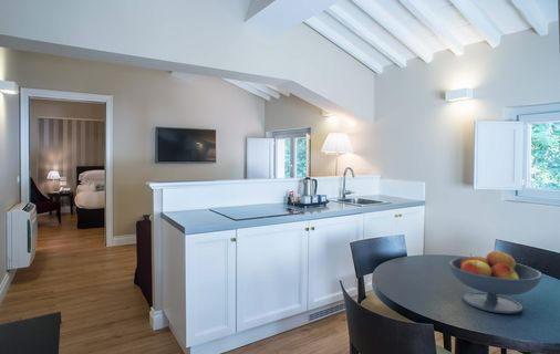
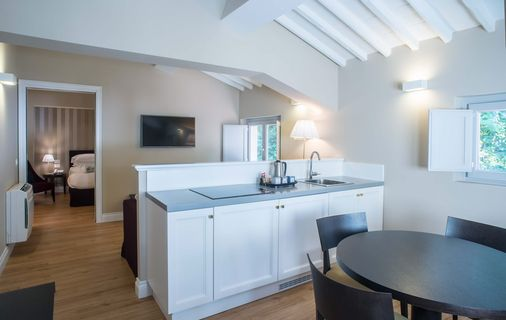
- fruit bowl (491, 279)
